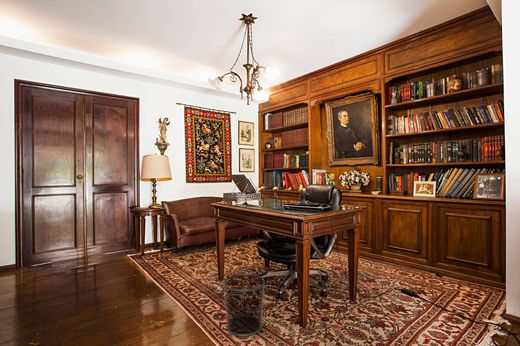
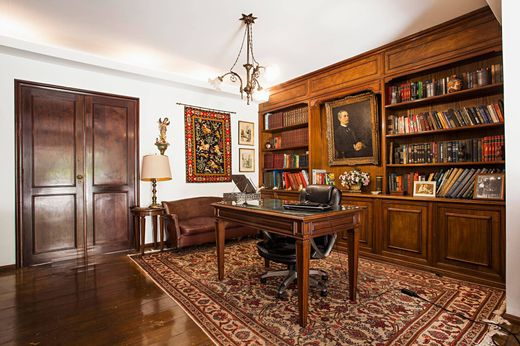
- waste bin (244, 303)
